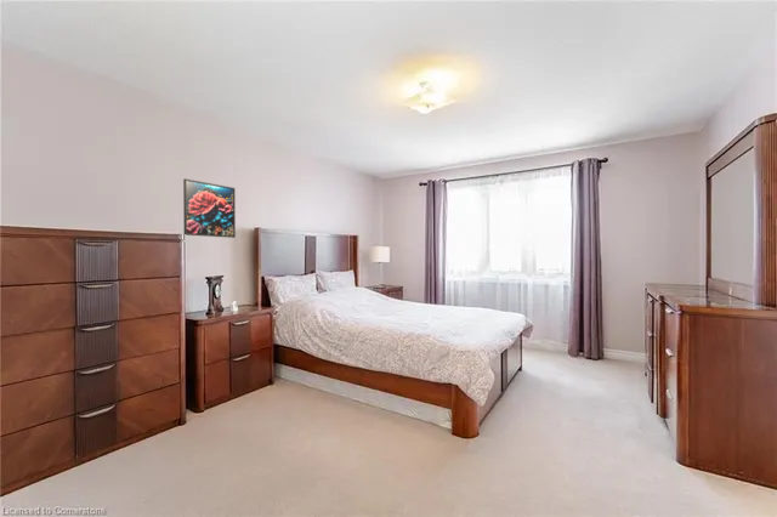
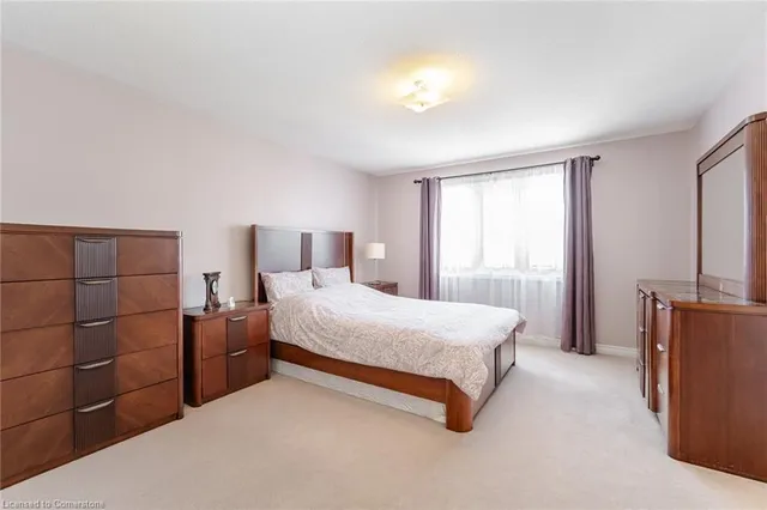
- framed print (210, 210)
